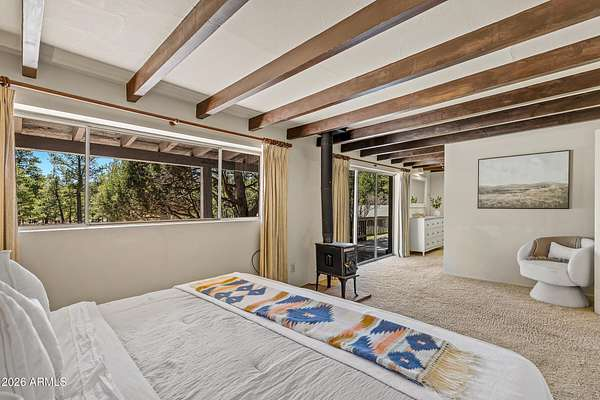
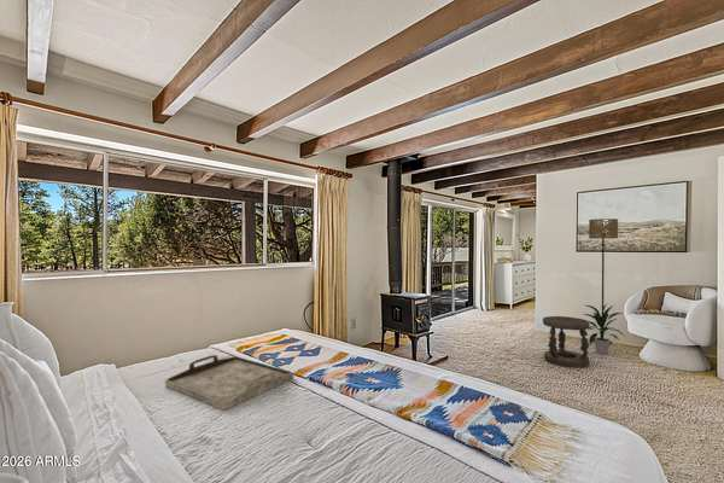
+ floor lamp (602, 280)
+ stool (564, 339)
+ serving tray (230, 373)
+ indoor plant (600, 327)
